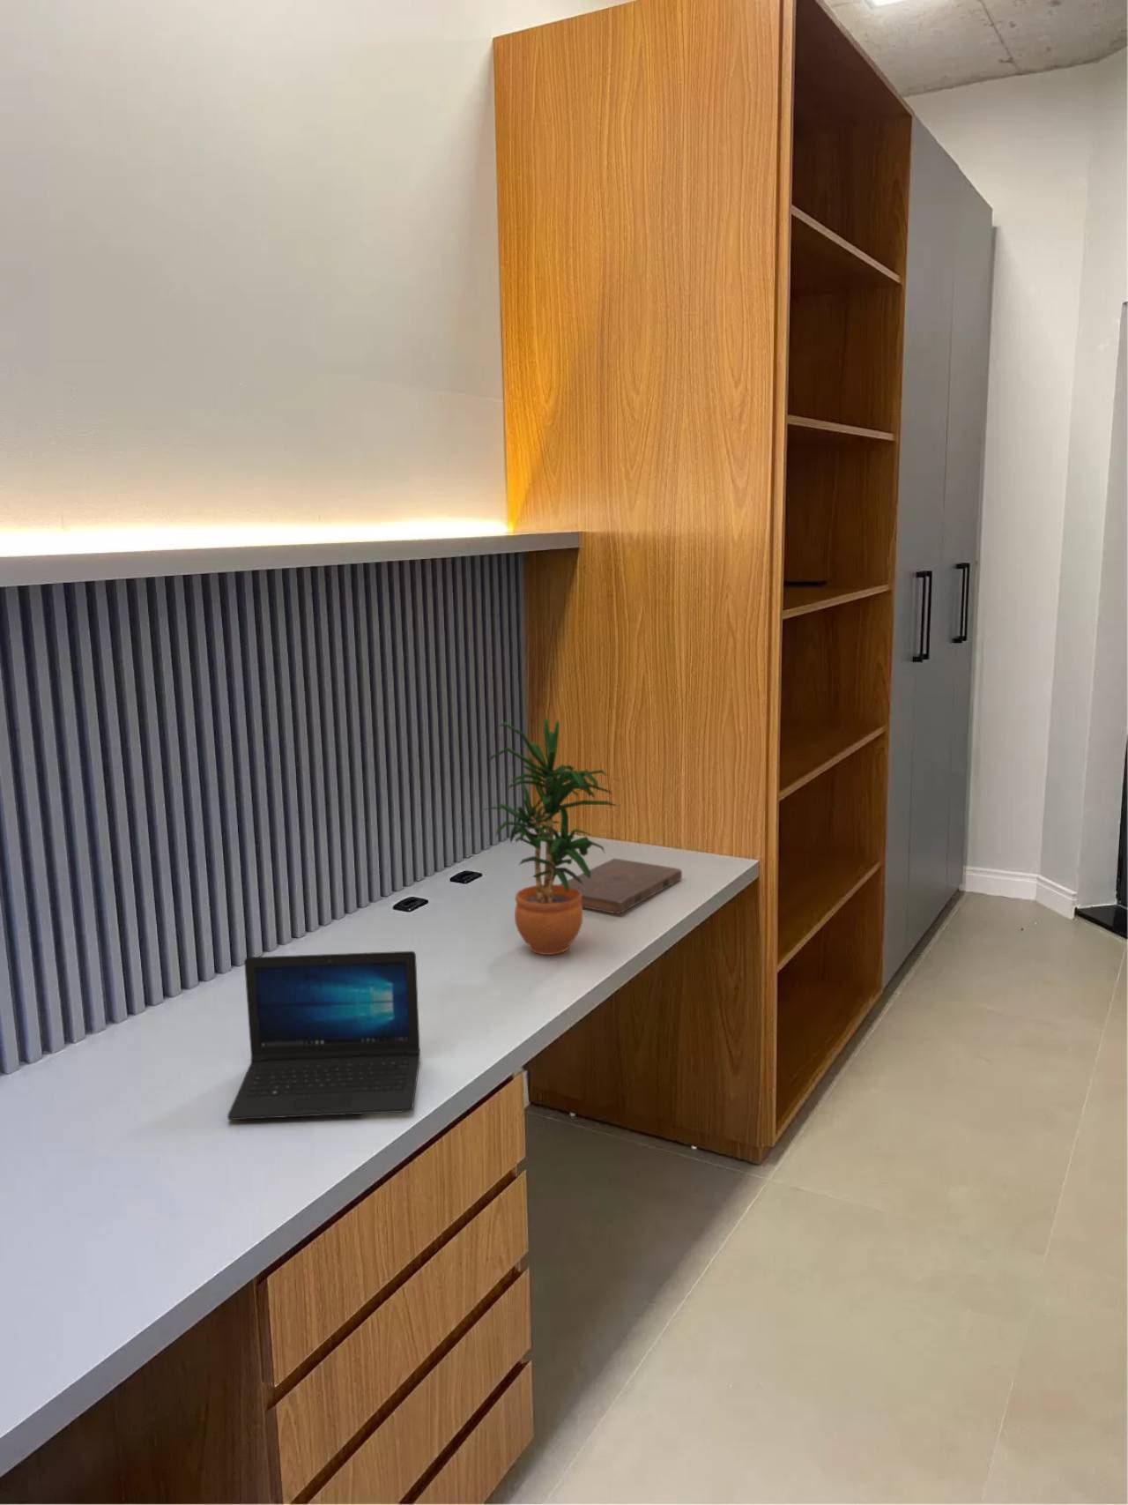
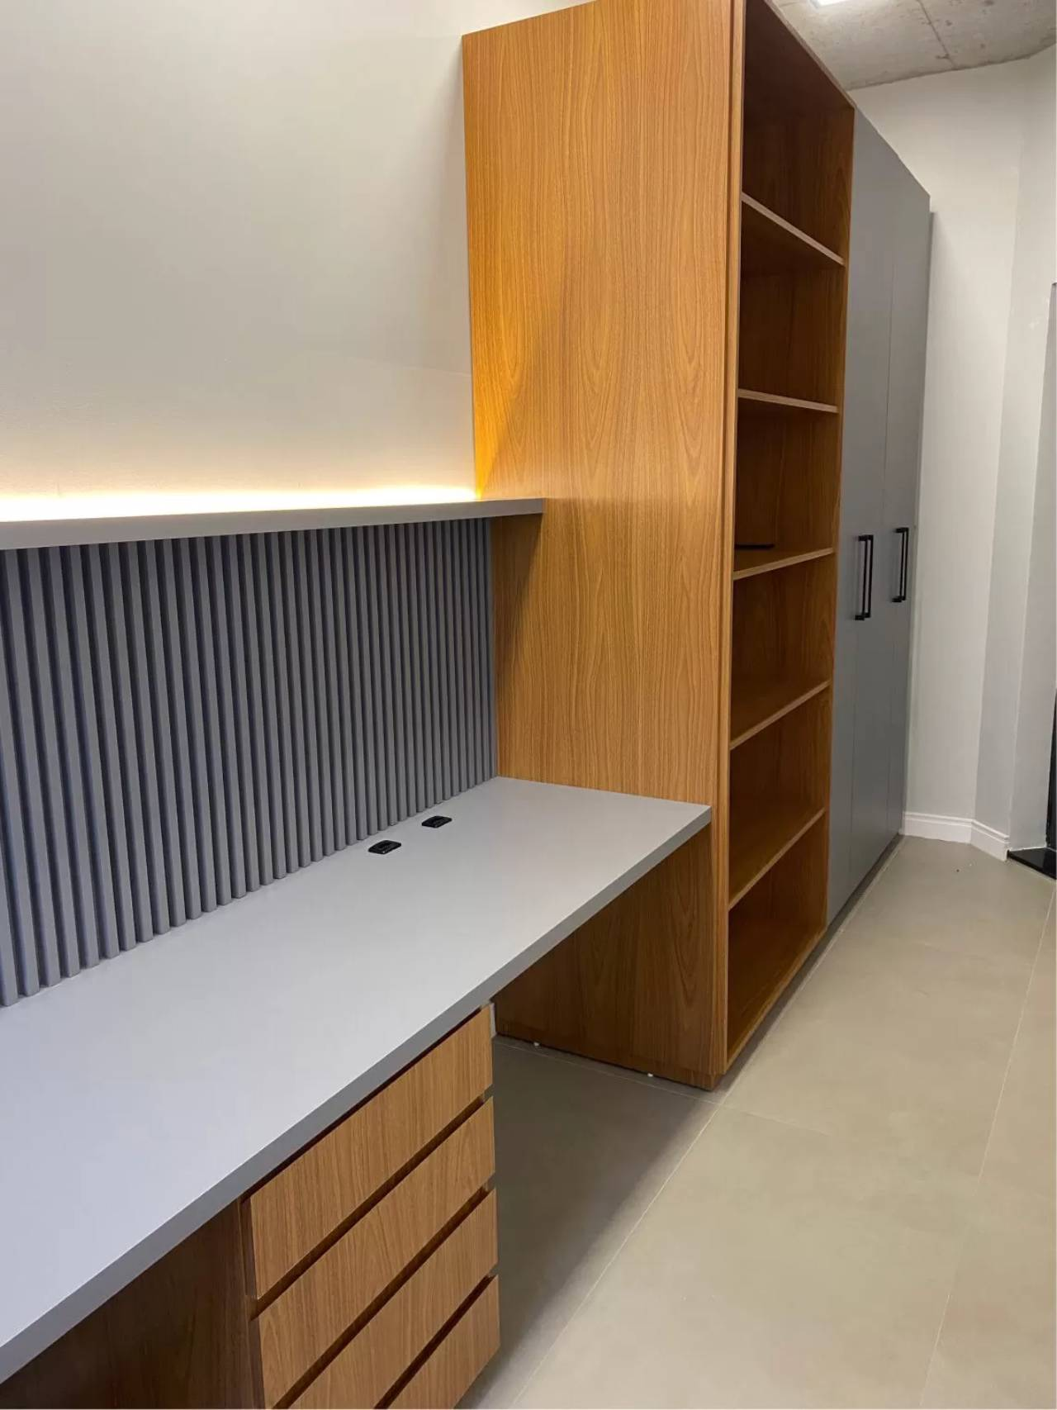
- potted plant (557, 835)
- book (617, 884)
- laptop (325, 1031)
